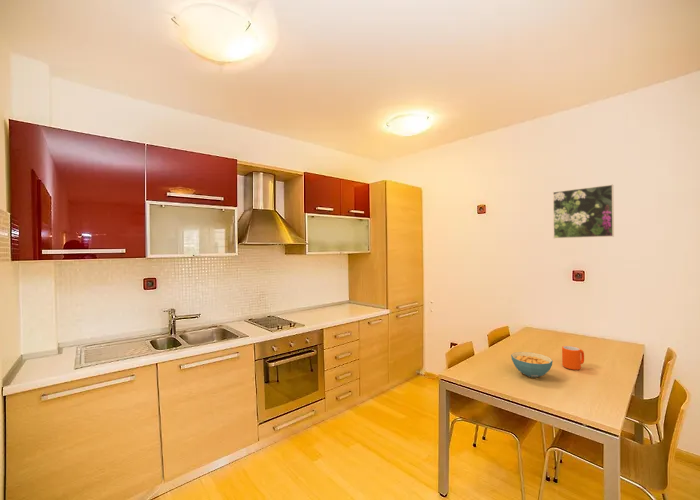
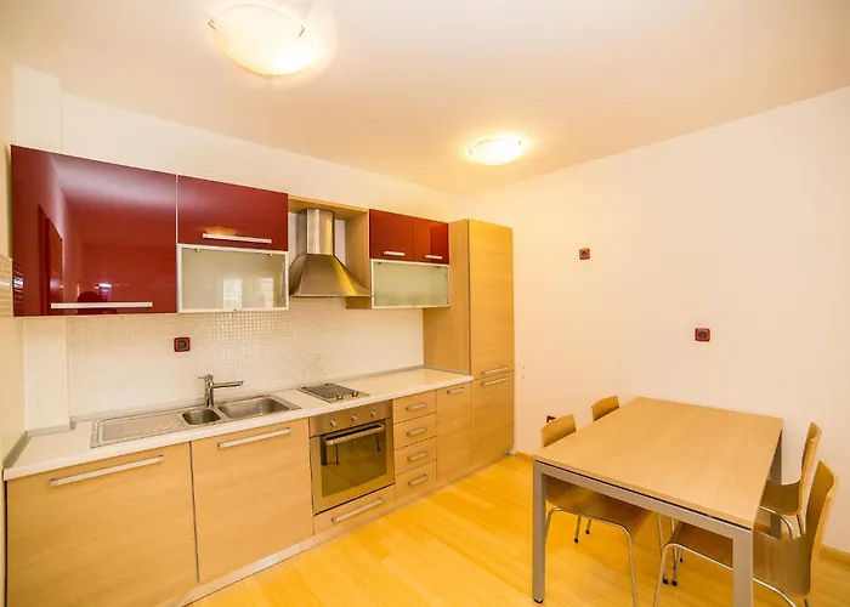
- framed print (581, 213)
- mug (572, 357)
- cereal bowl (531, 366)
